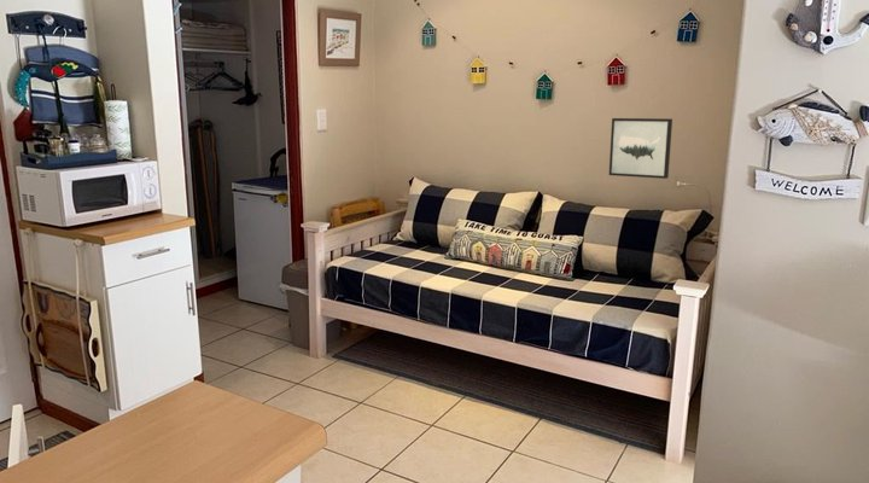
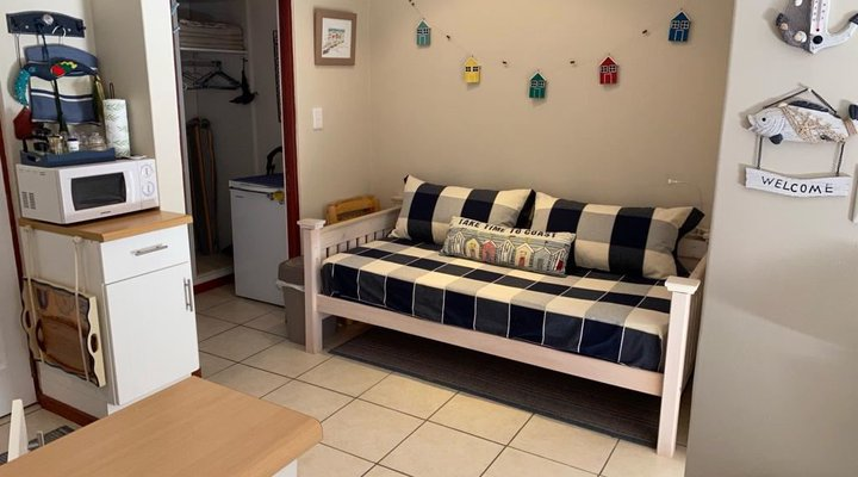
- wall art (640, 147)
